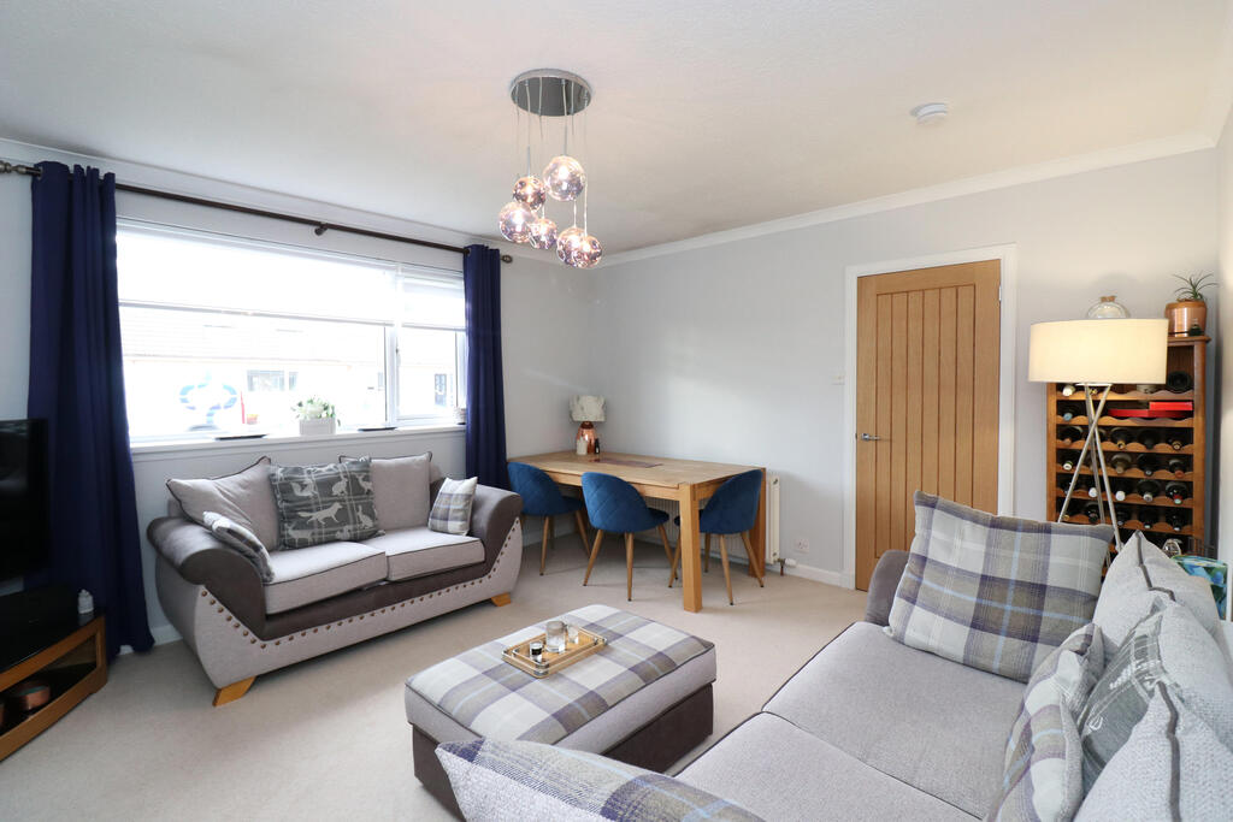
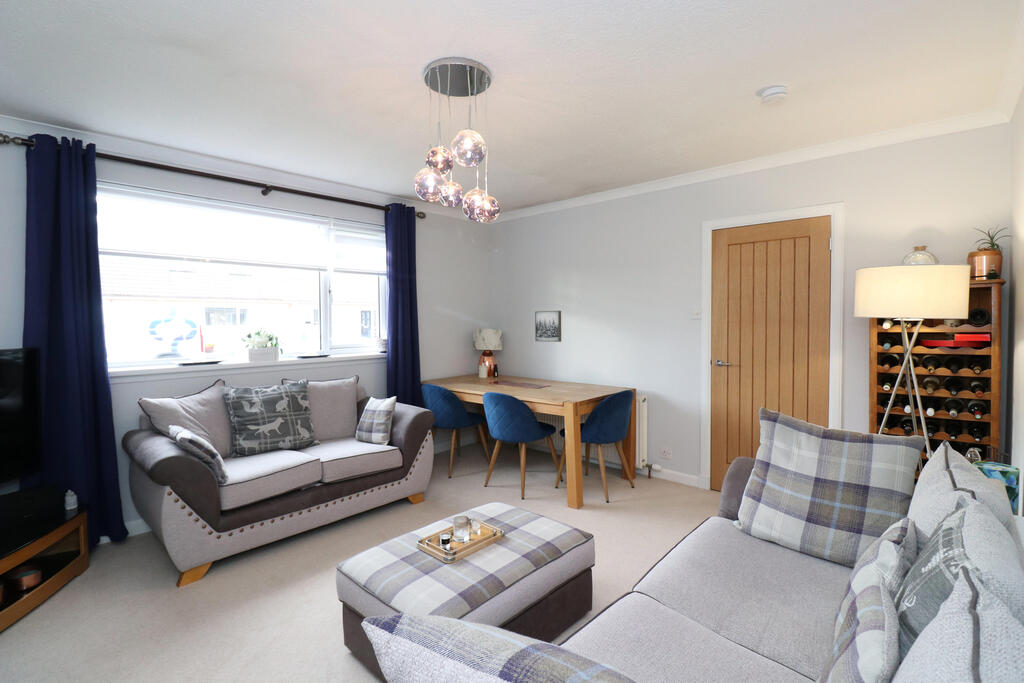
+ wall art (548, 326)
